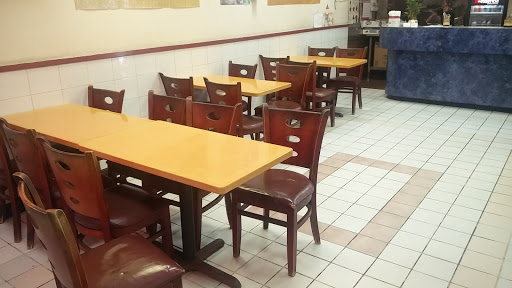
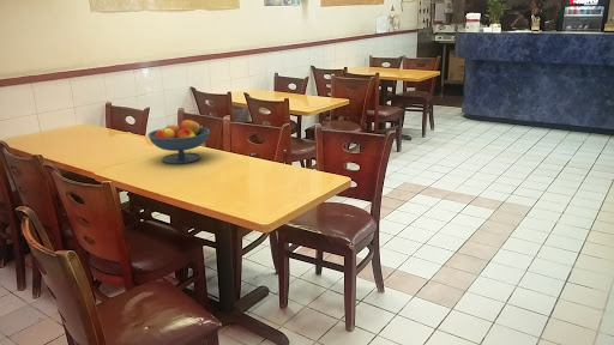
+ fruit bowl (180, 140)
